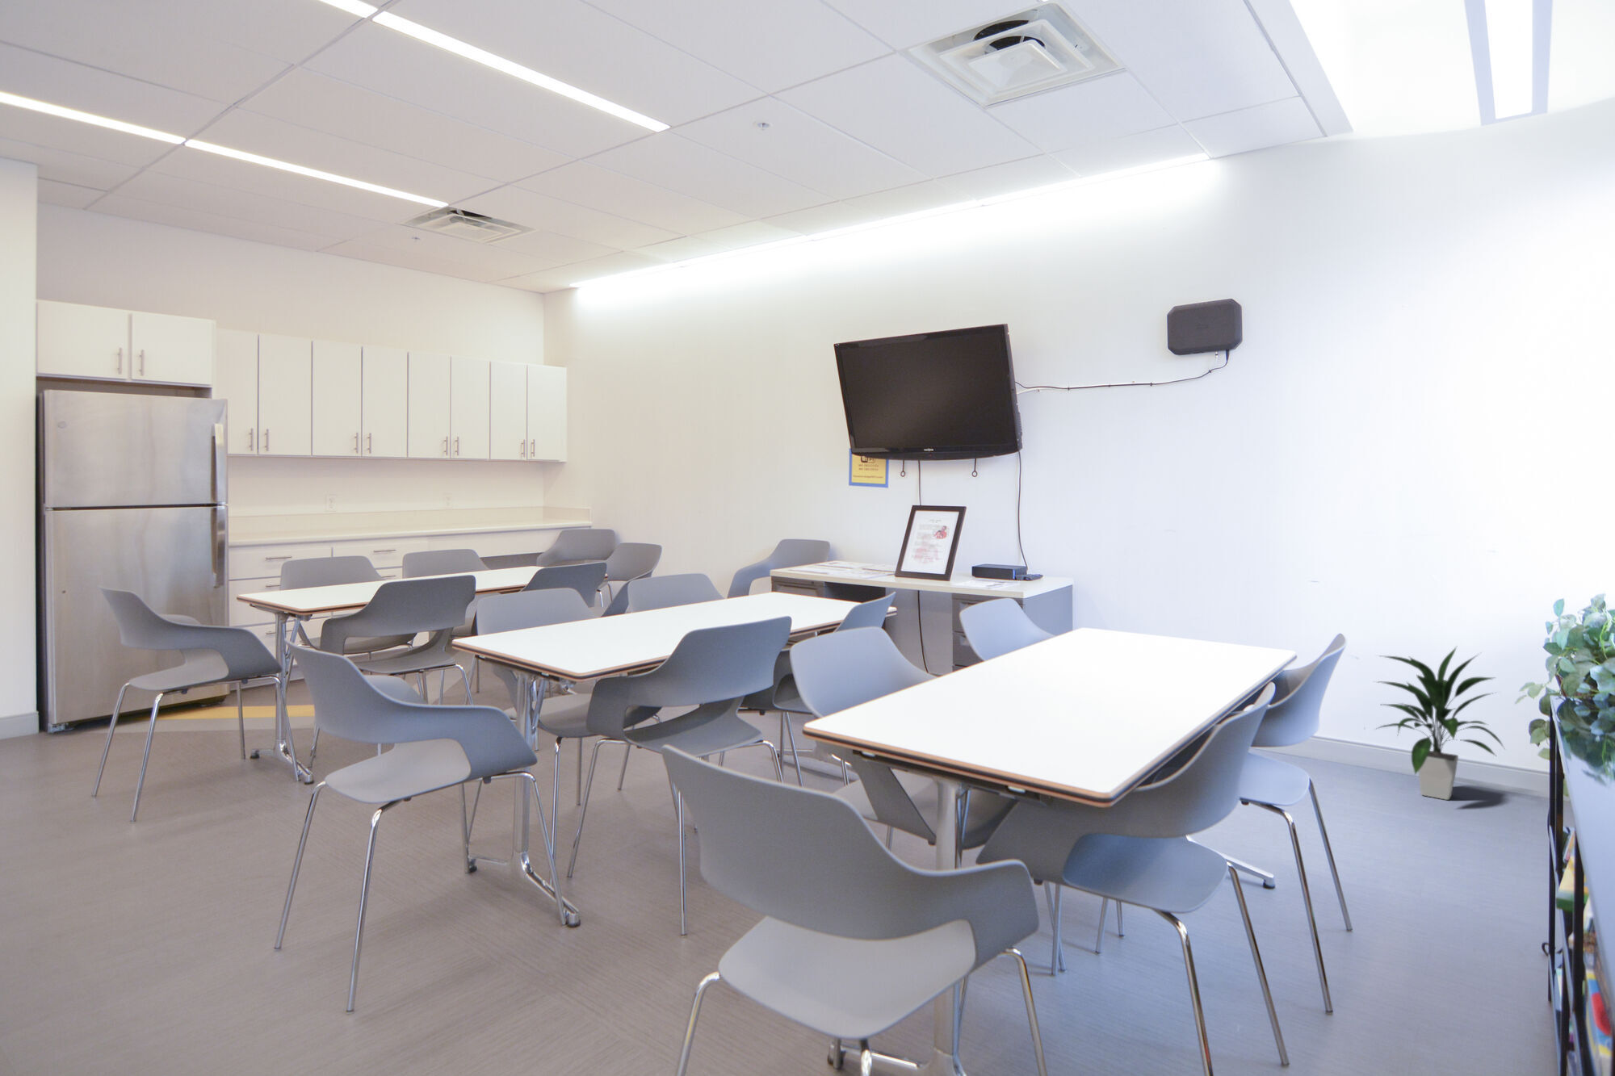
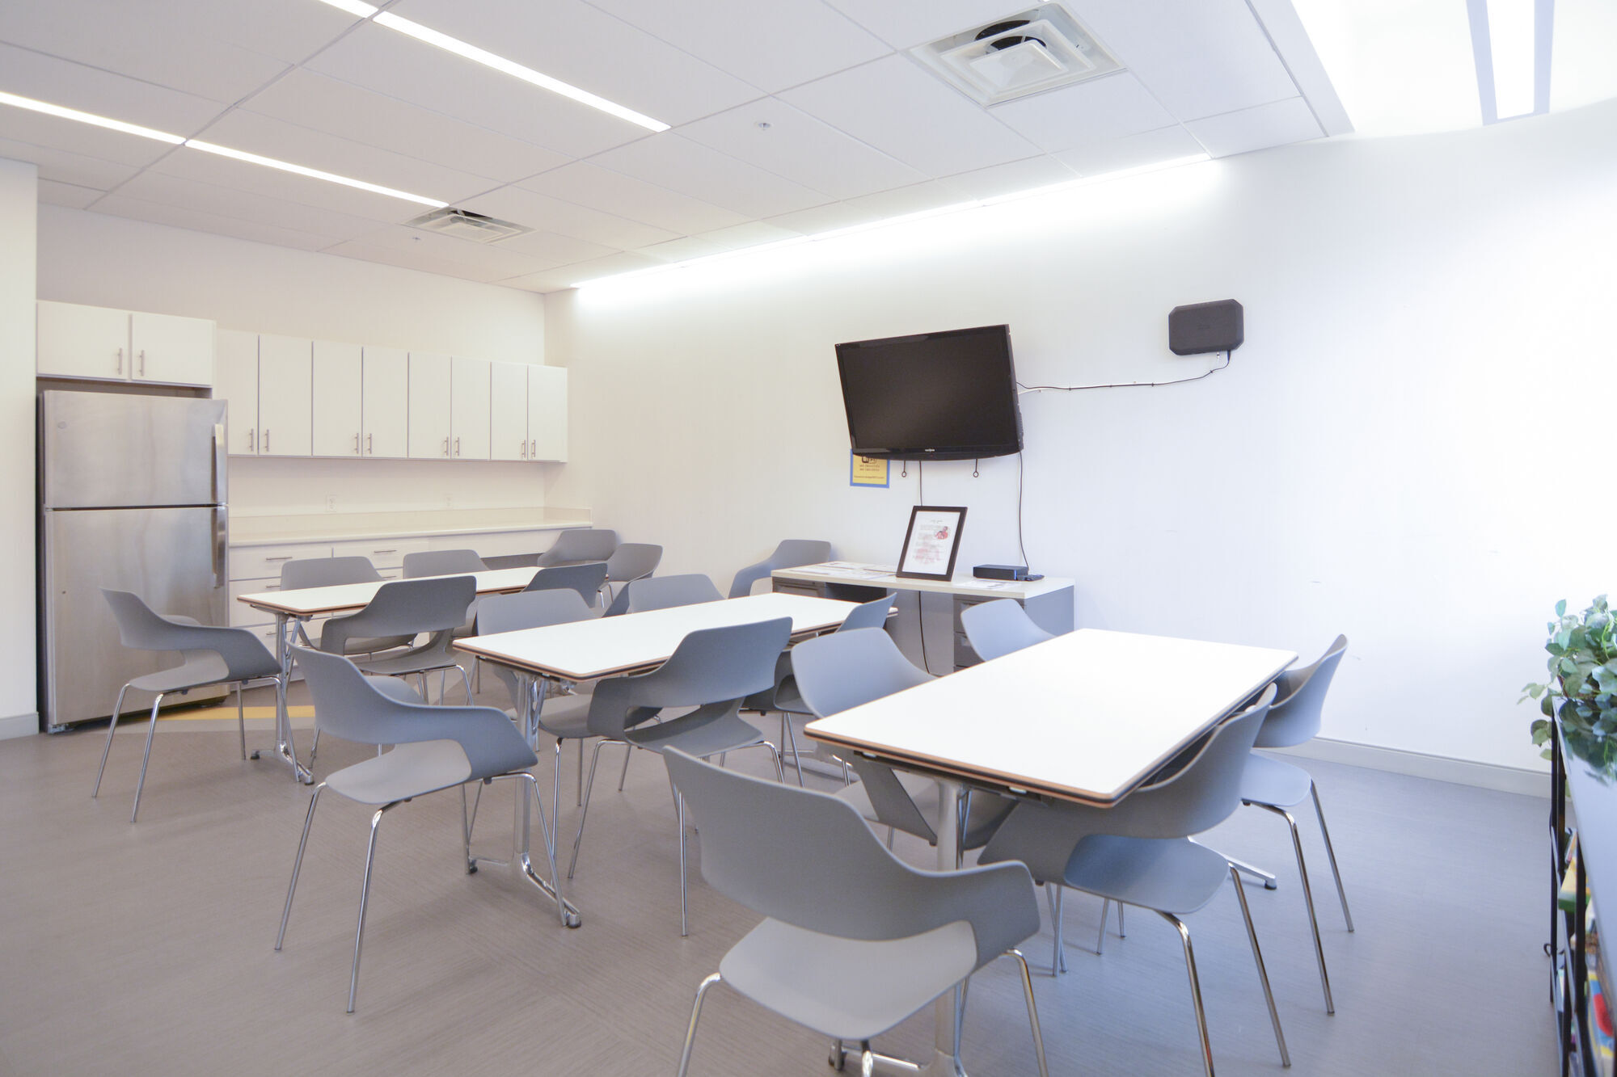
- indoor plant (1435, 721)
